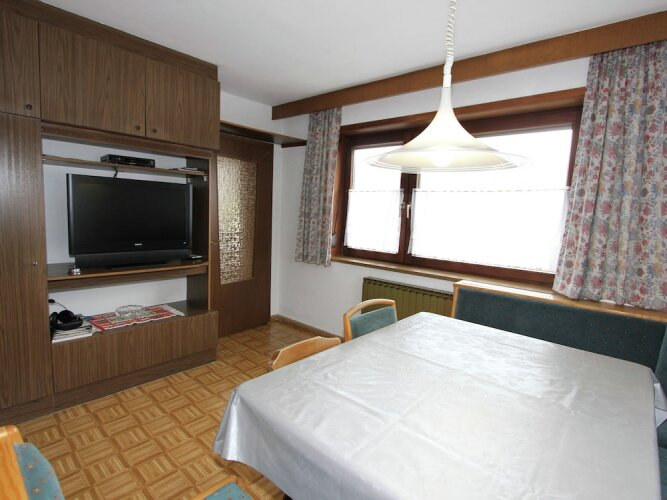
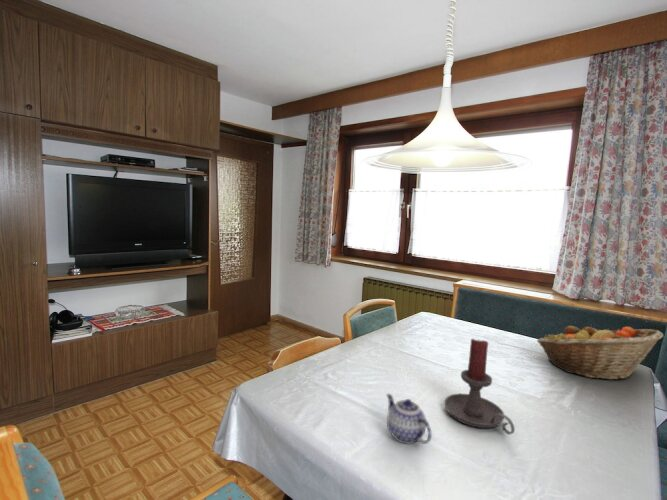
+ fruit basket (596, 345)
+ teapot (406, 417)
+ candle holder (483, 380)
